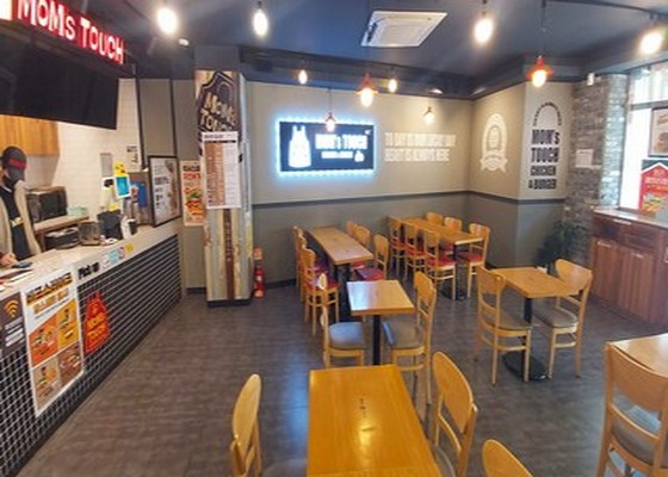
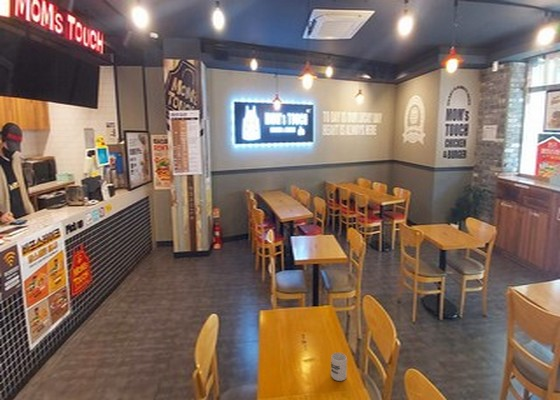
+ cup (338, 366)
